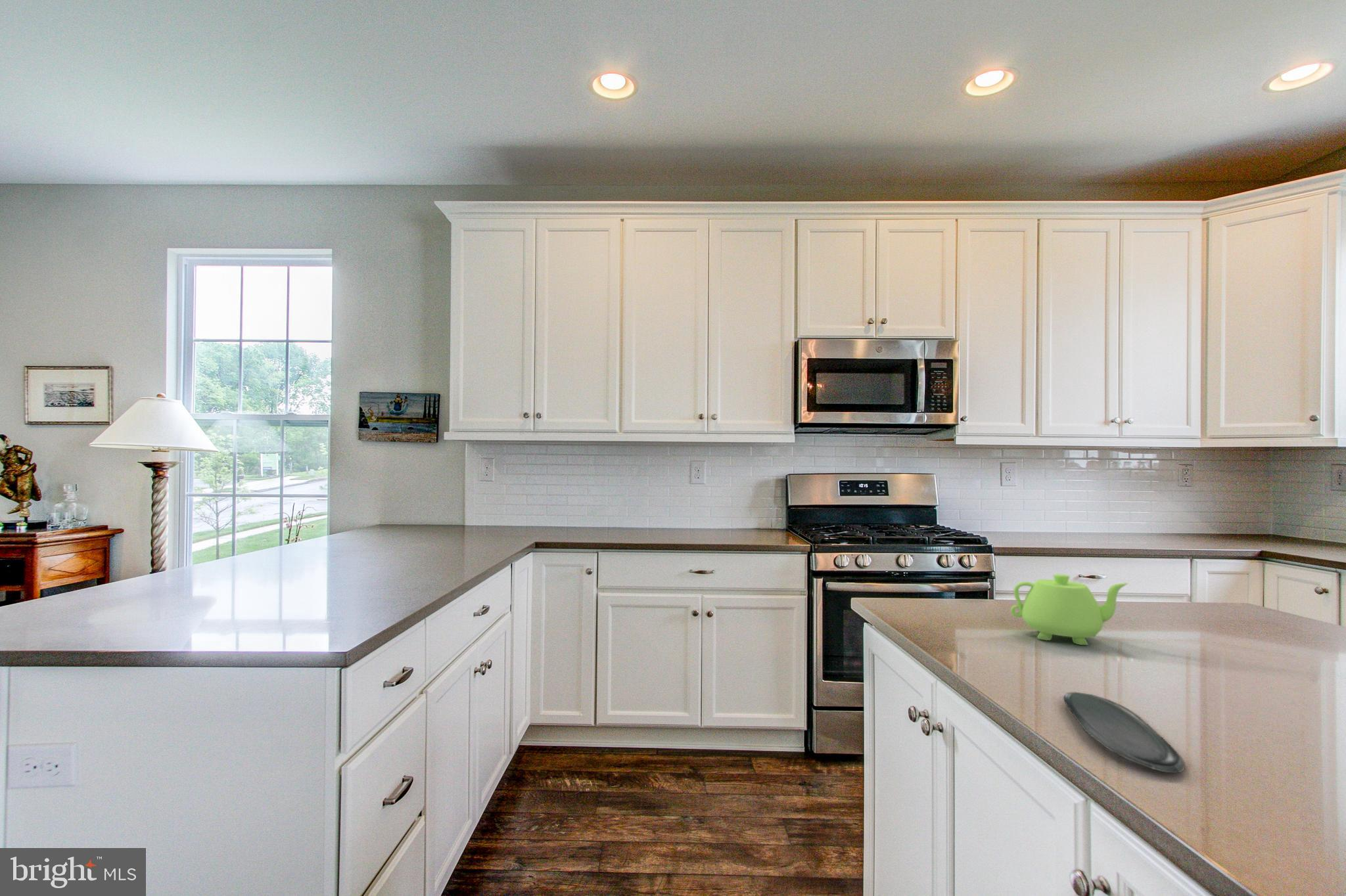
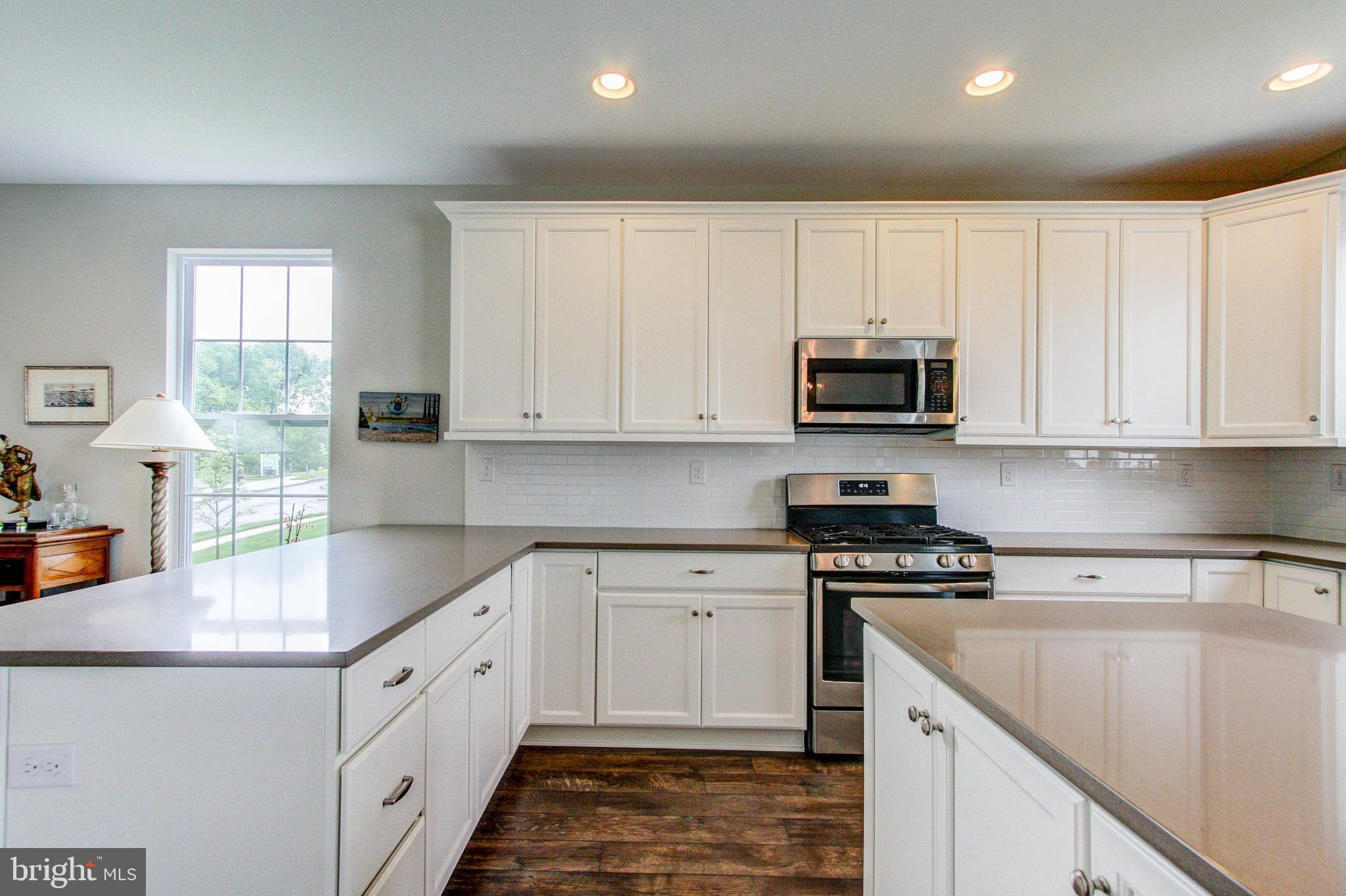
- oval tray (1117, 726)
- teapot (1067, 606)
